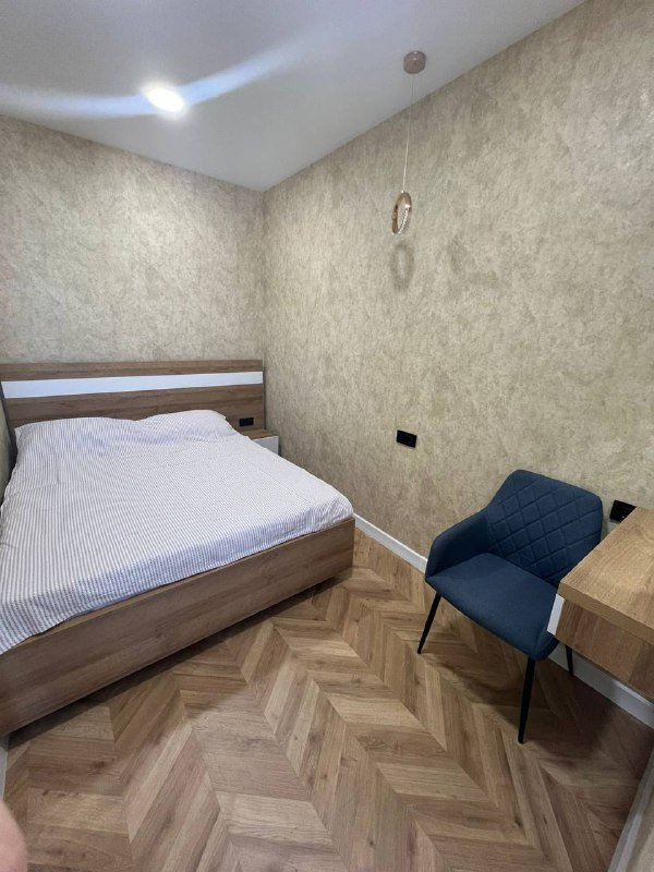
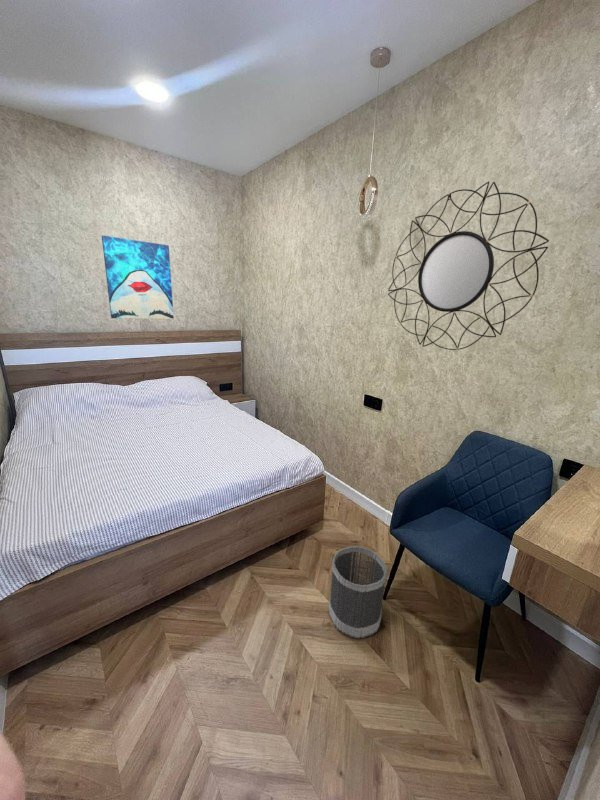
+ wall art (140, 281)
+ wastebasket (356, 589)
+ home mirror (453, 273)
